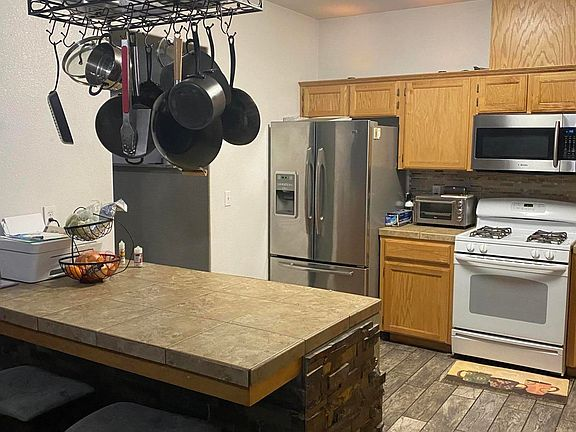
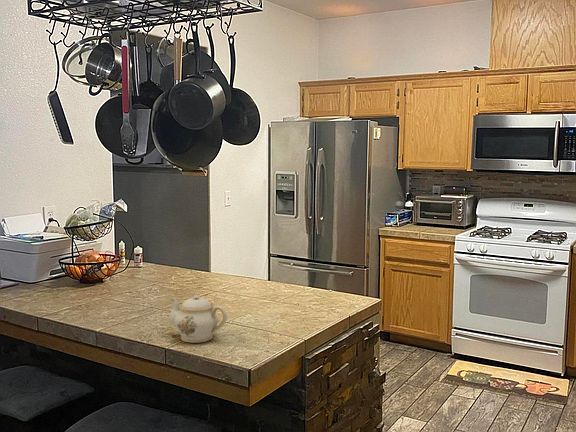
+ teapot (198, 316)
